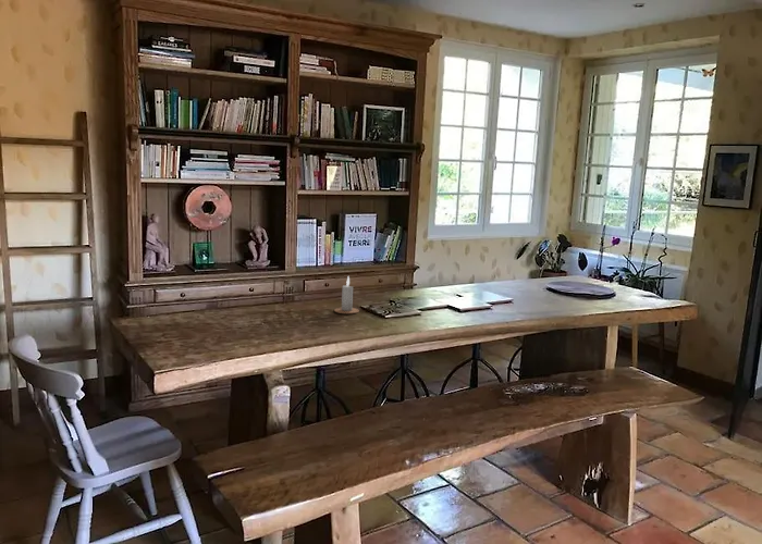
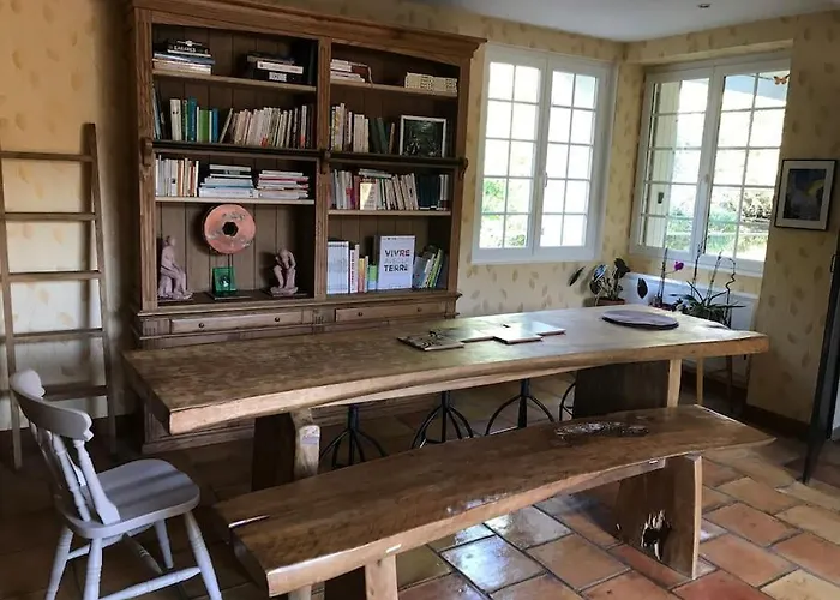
- candle (347, 293)
